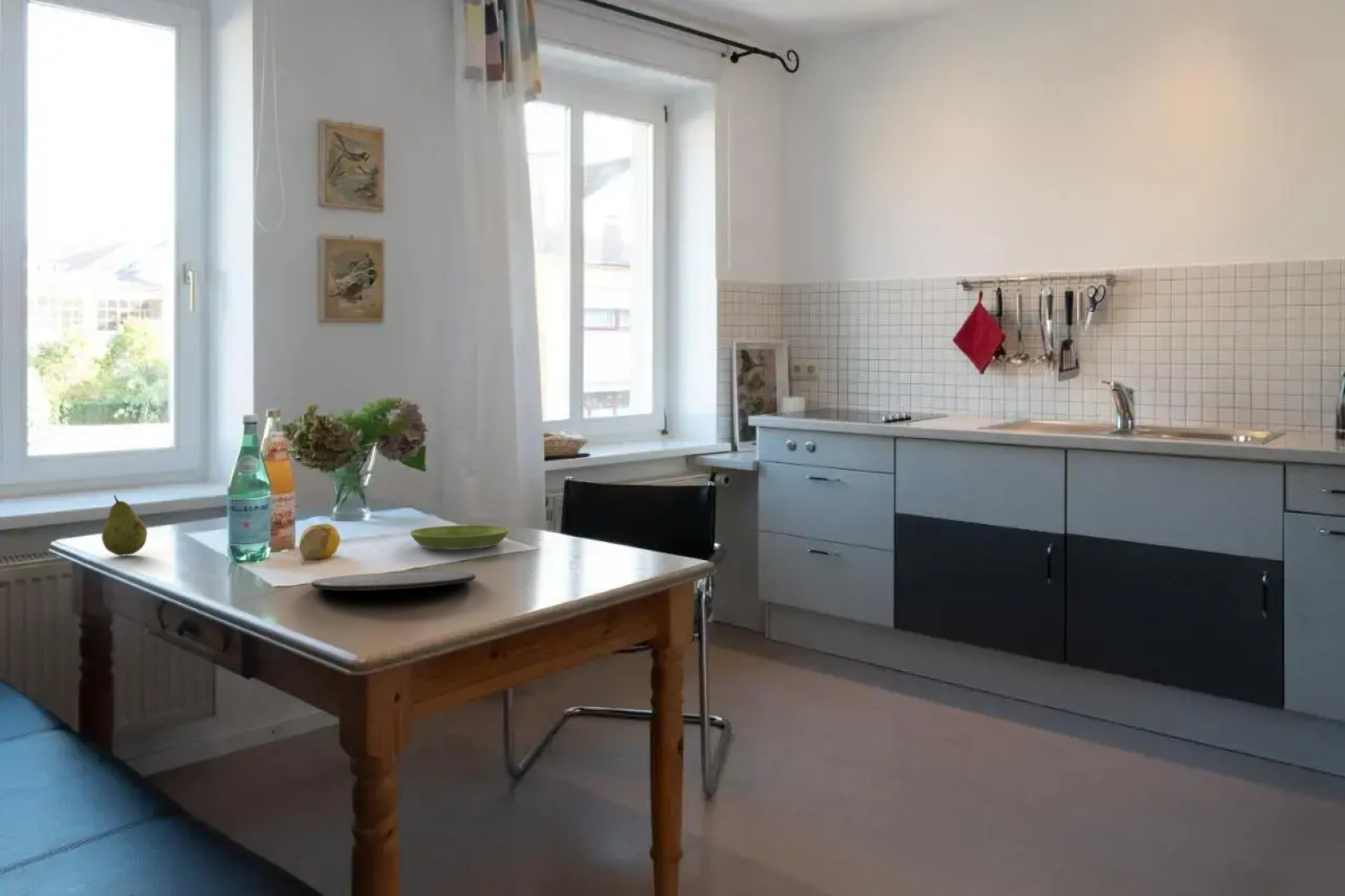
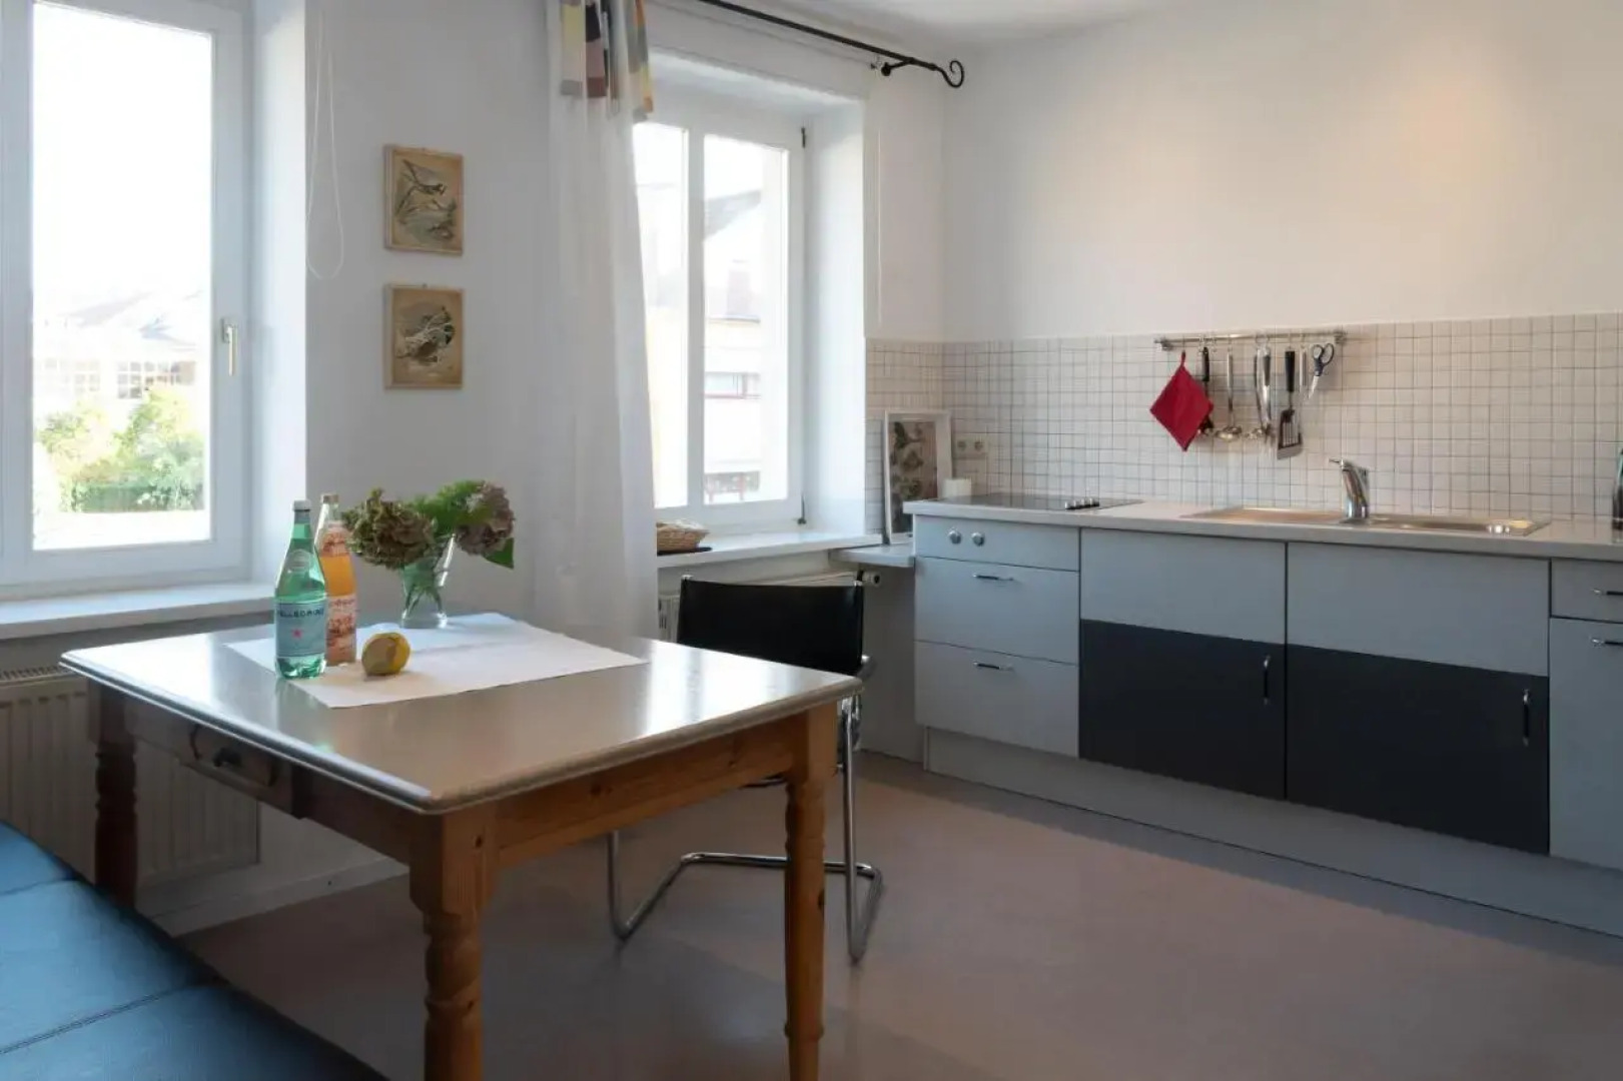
- saucer (460, 538)
- fruit (124, 525)
- plate (395, 580)
